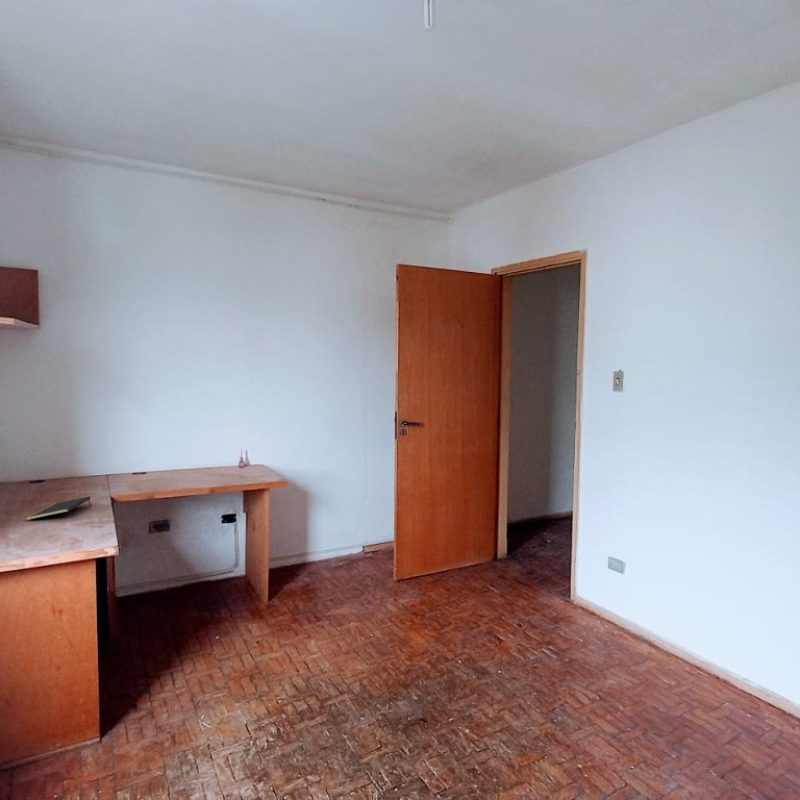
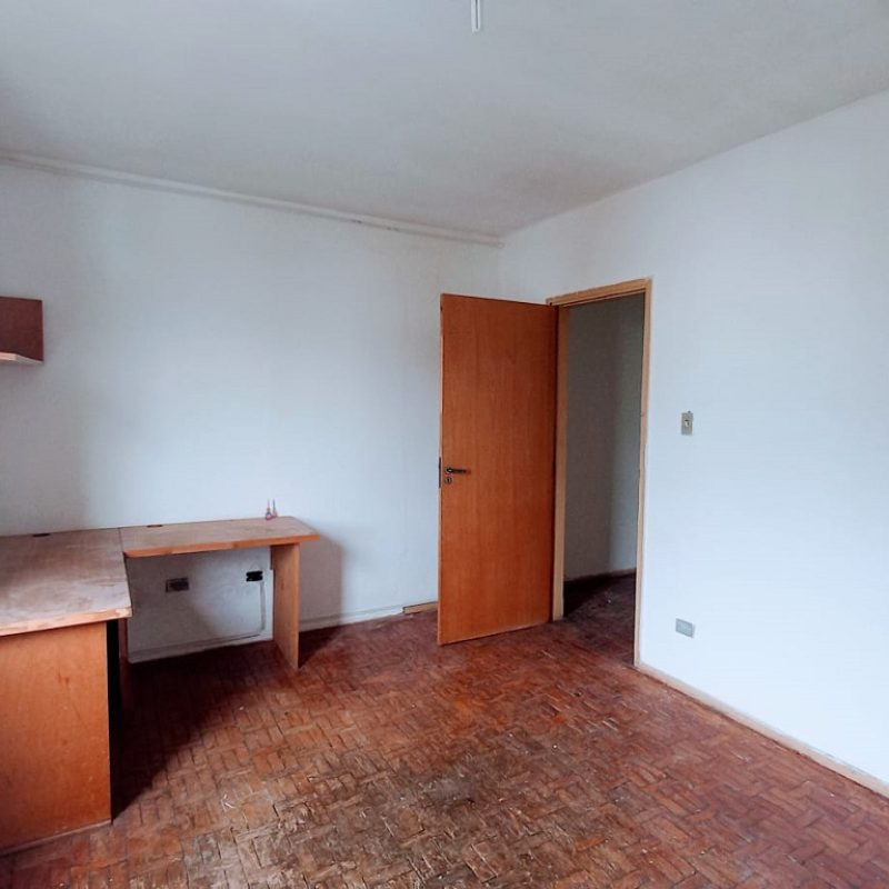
- notepad (59, 507)
